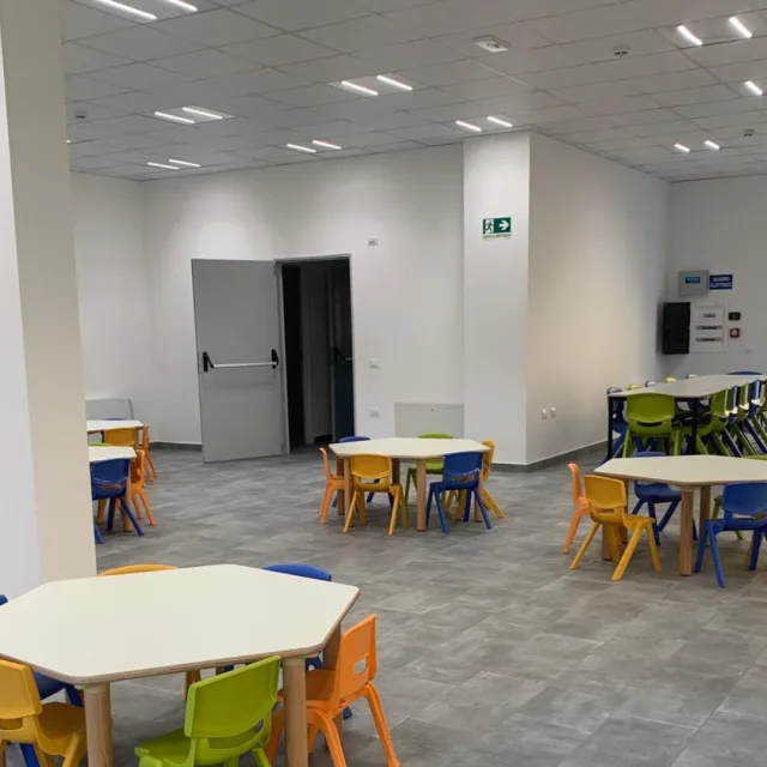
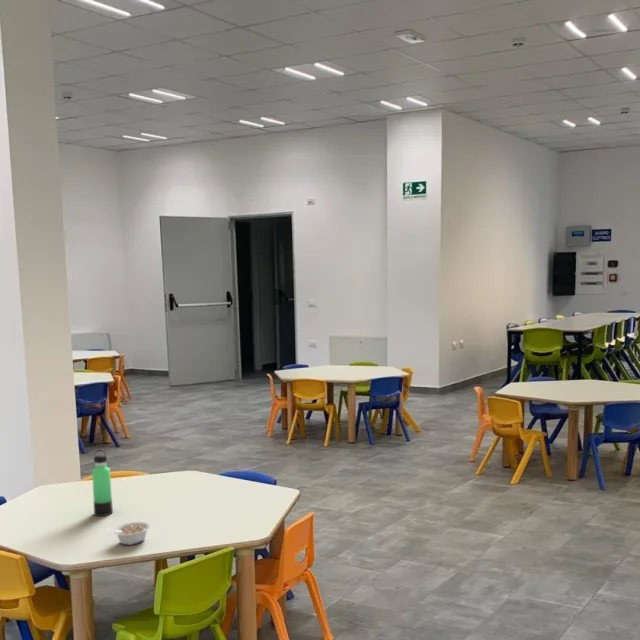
+ thermos bottle (101, 481)
+ legume (131, 533)
